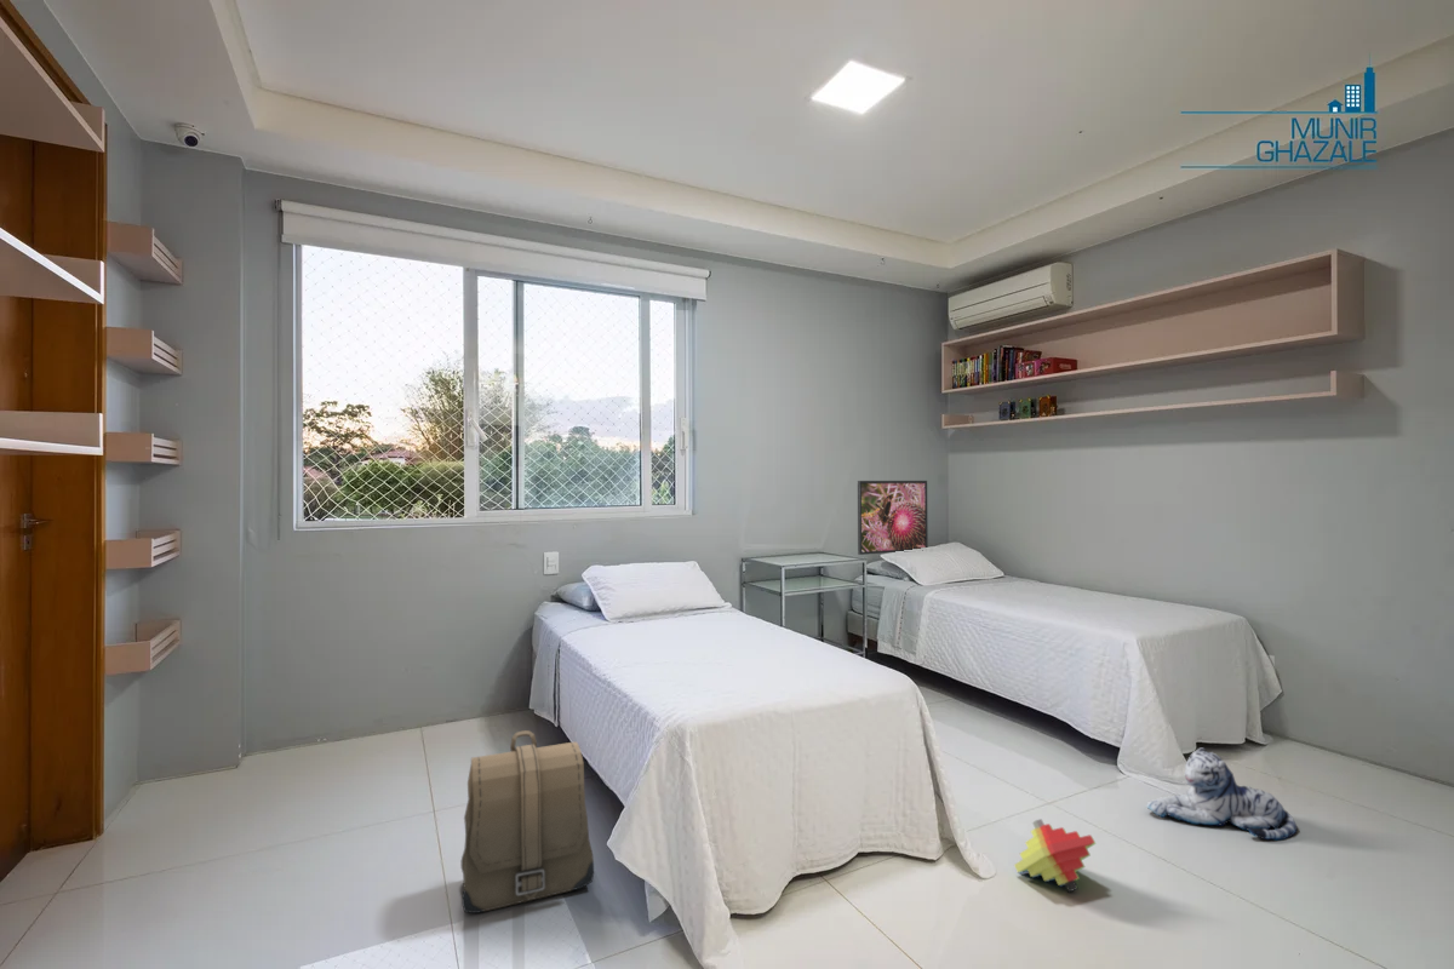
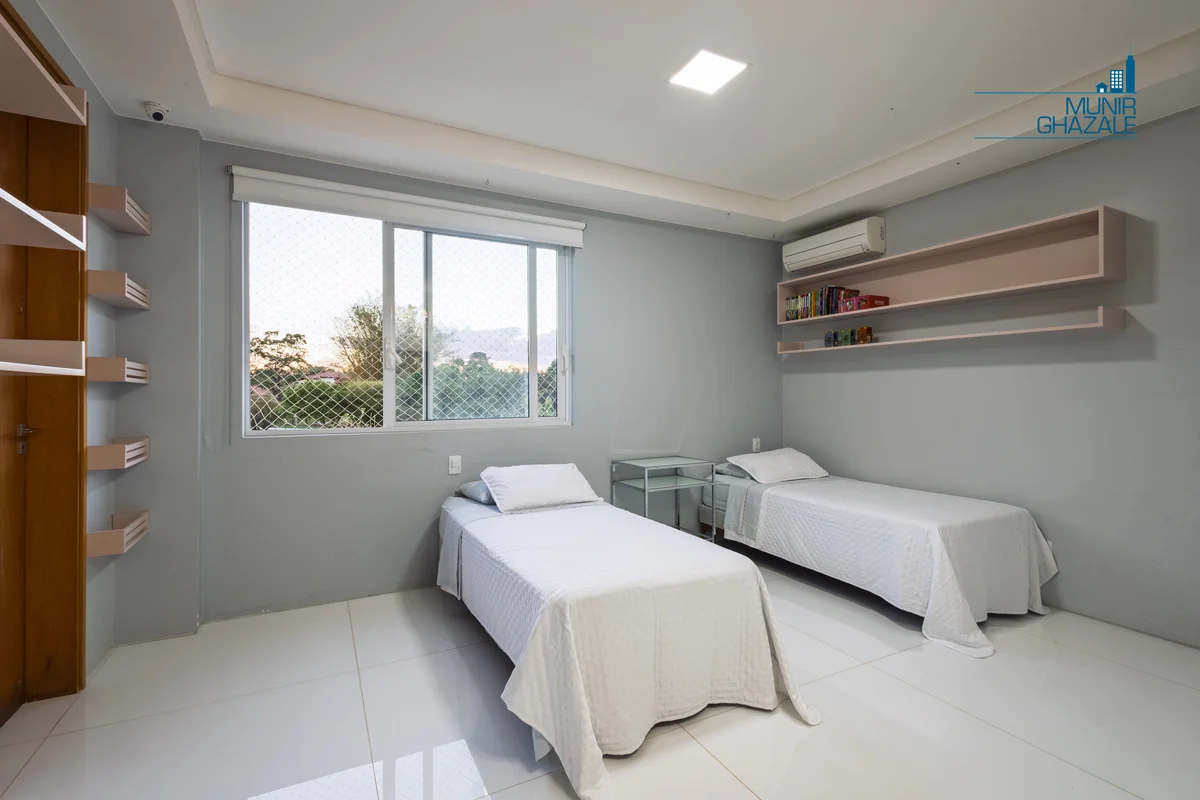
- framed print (893, 516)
- backpack (527, 815)
- stacking toy (1054, 854)
- plush toy (1220, 787)
